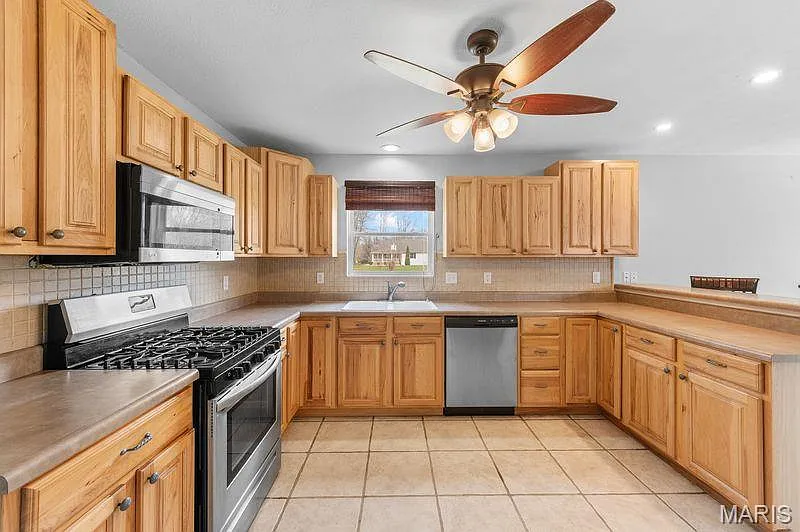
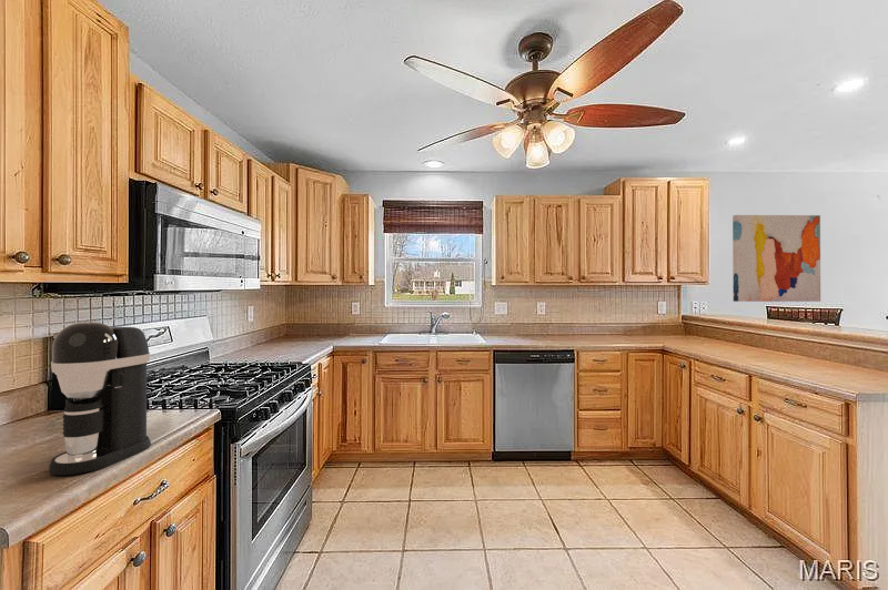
+ coffee maker (103, 388)
+ wall art (776, 258)
